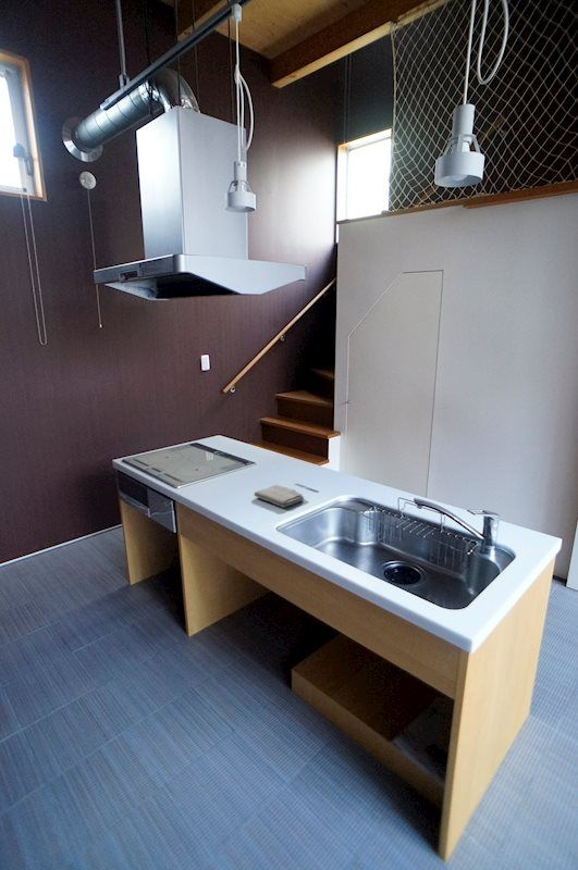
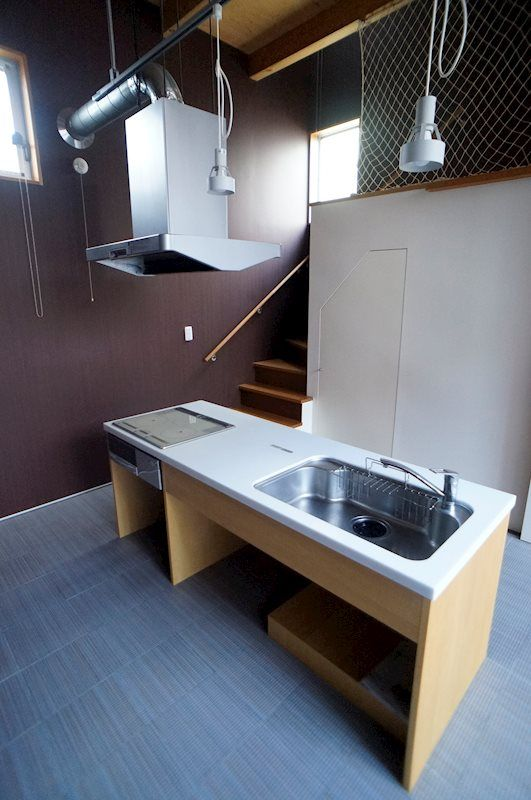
- washcloth (279, 495)
